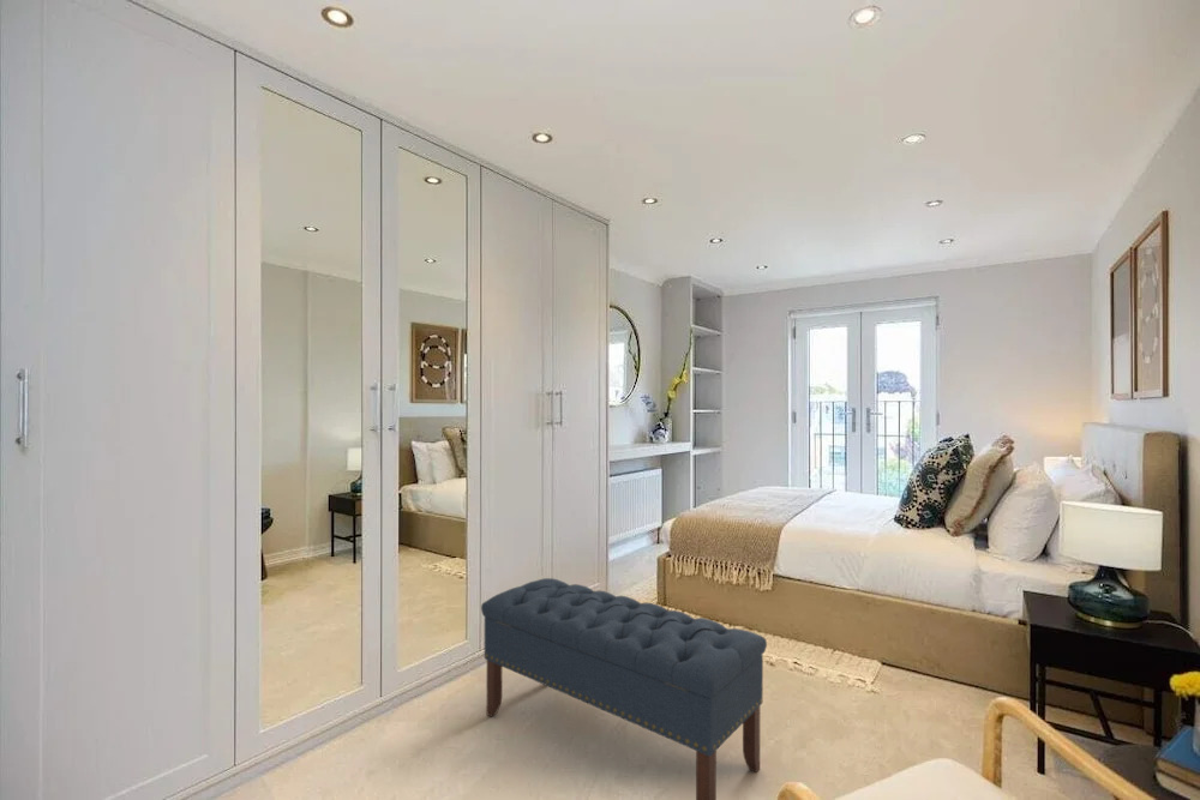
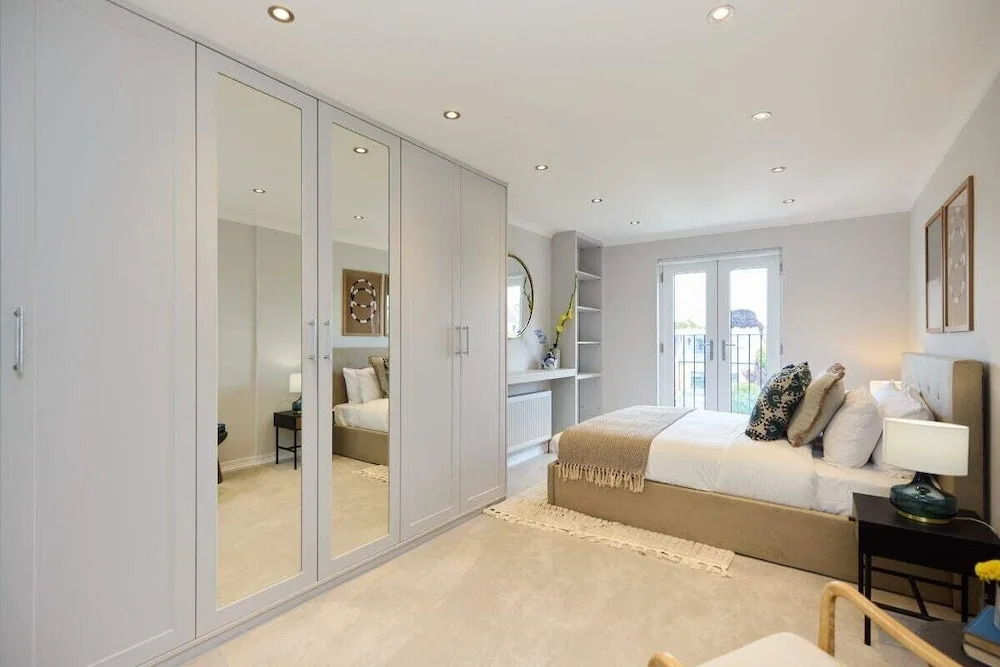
- bench (612, 674)
